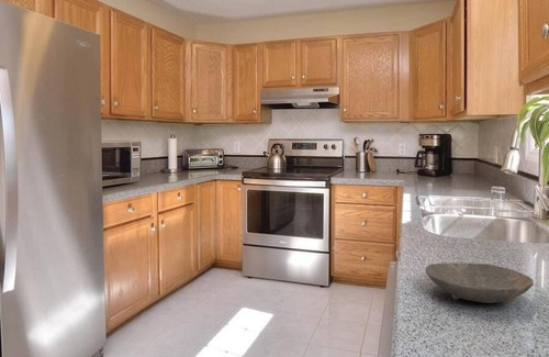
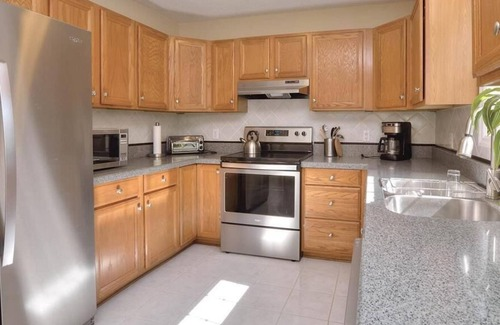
- bowl (475, 285)
